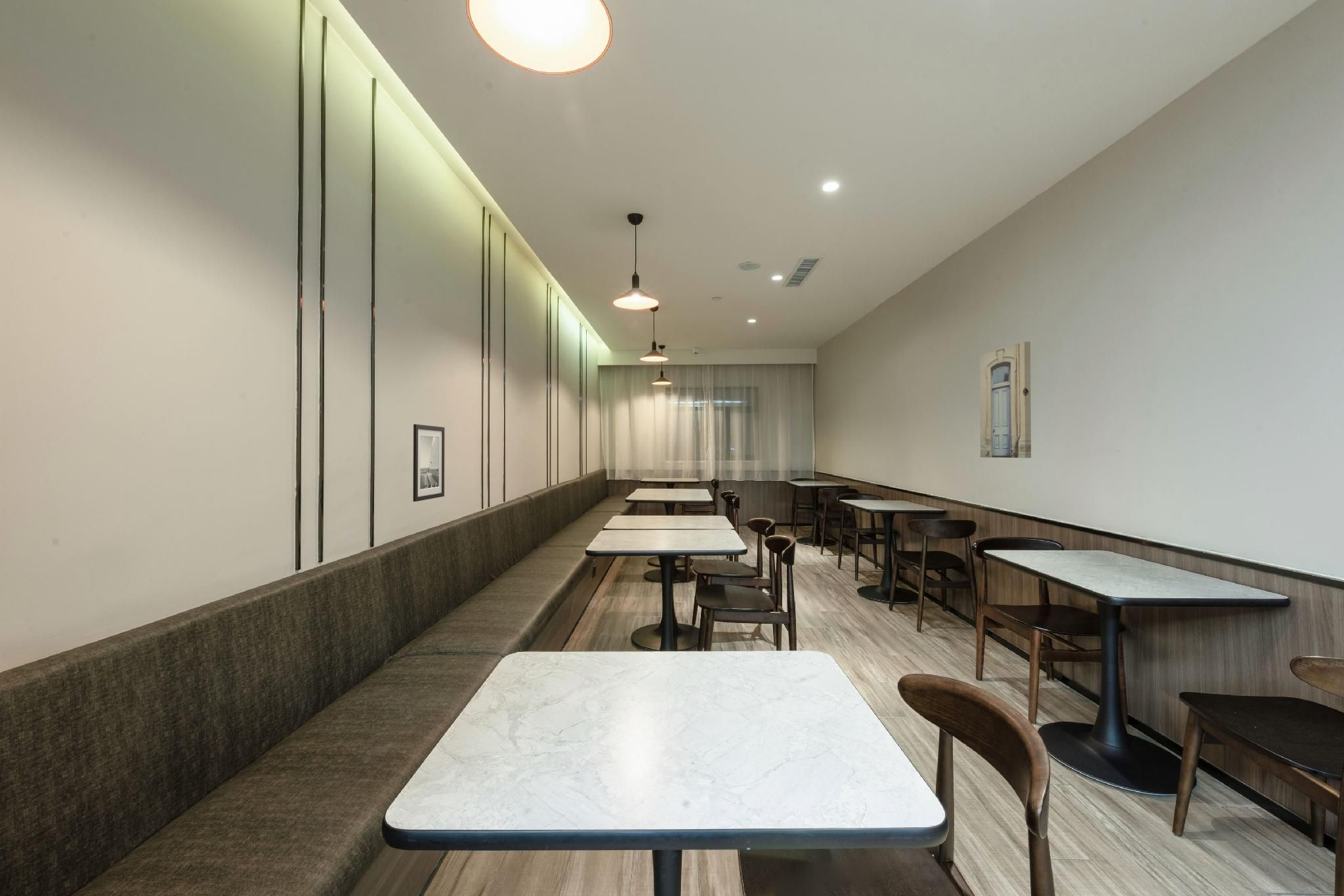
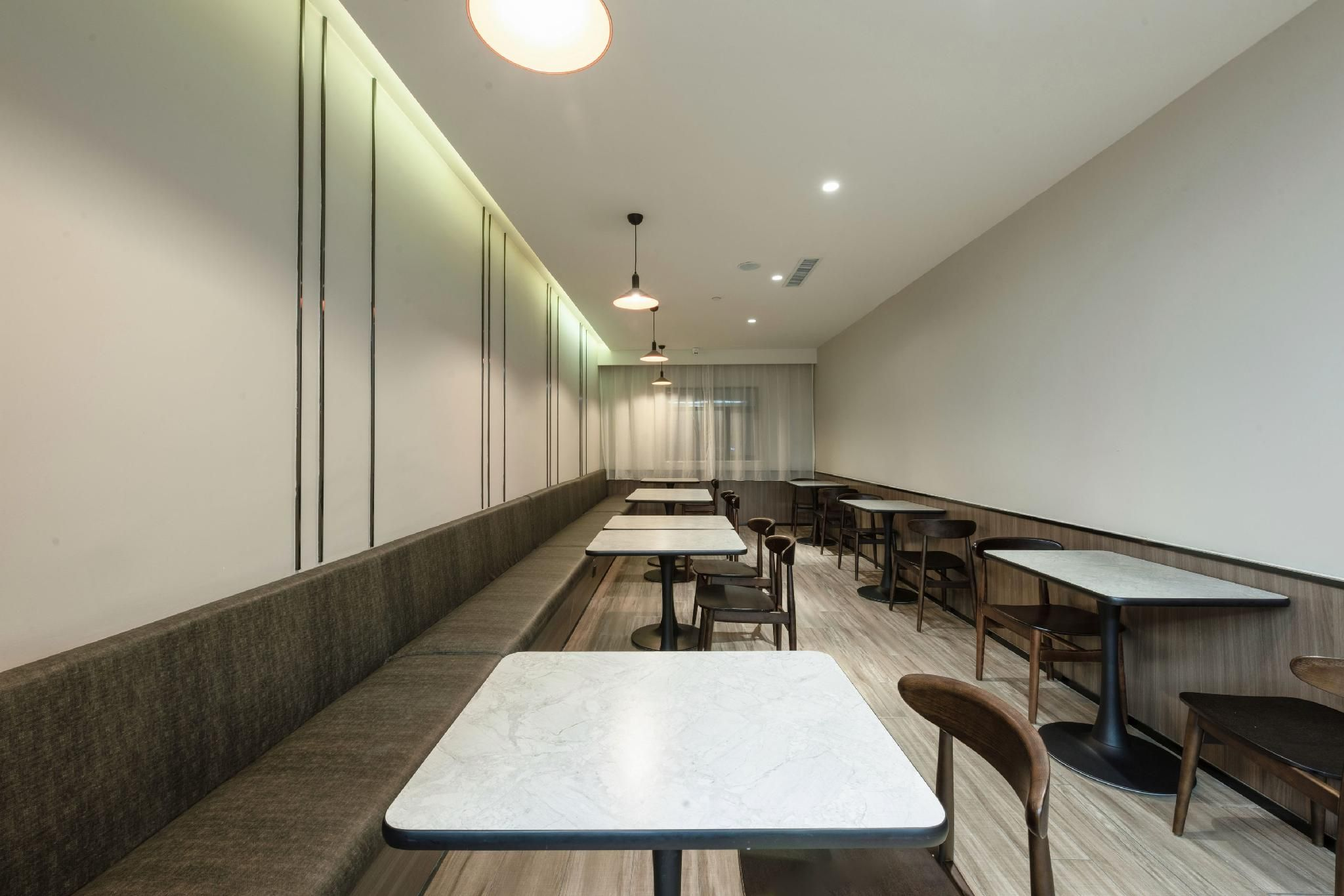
- wall art (1003, 403)
- wall art (429, 462)
